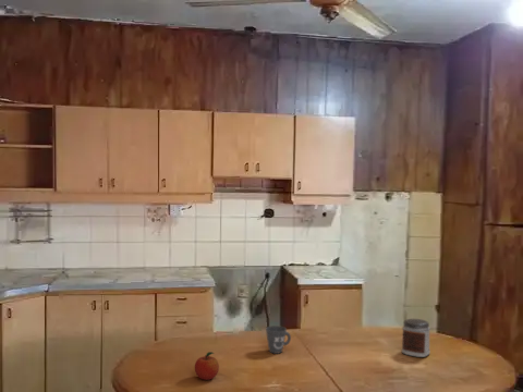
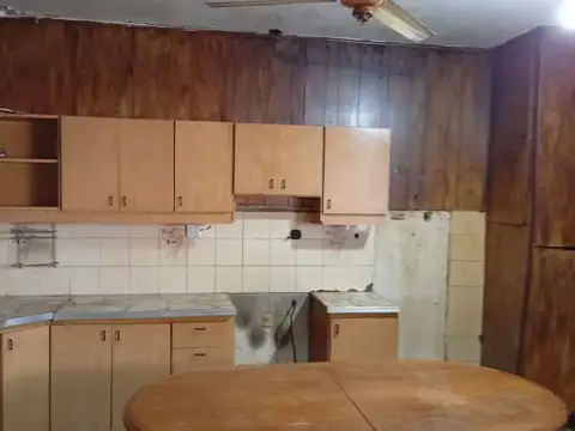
- fruit (206, 365)
- jar (415, 336)
- mug (278, 340)
